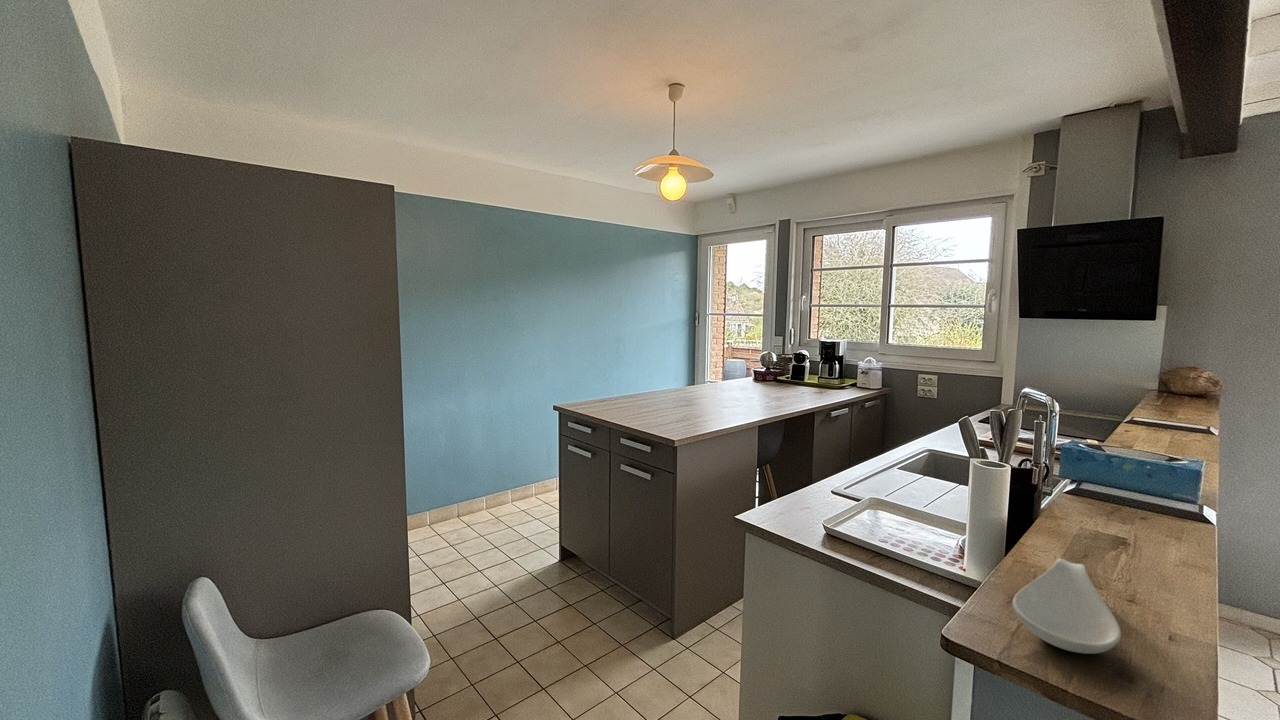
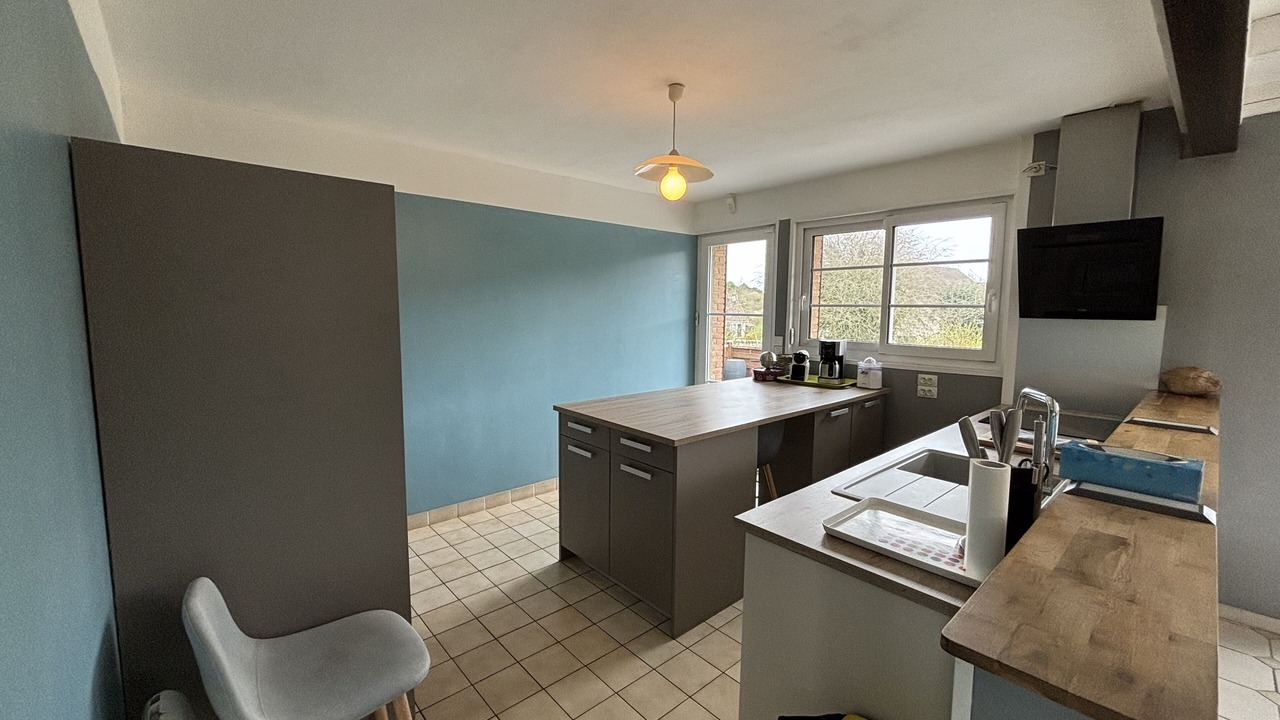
- spoon rest (1065, 598)
